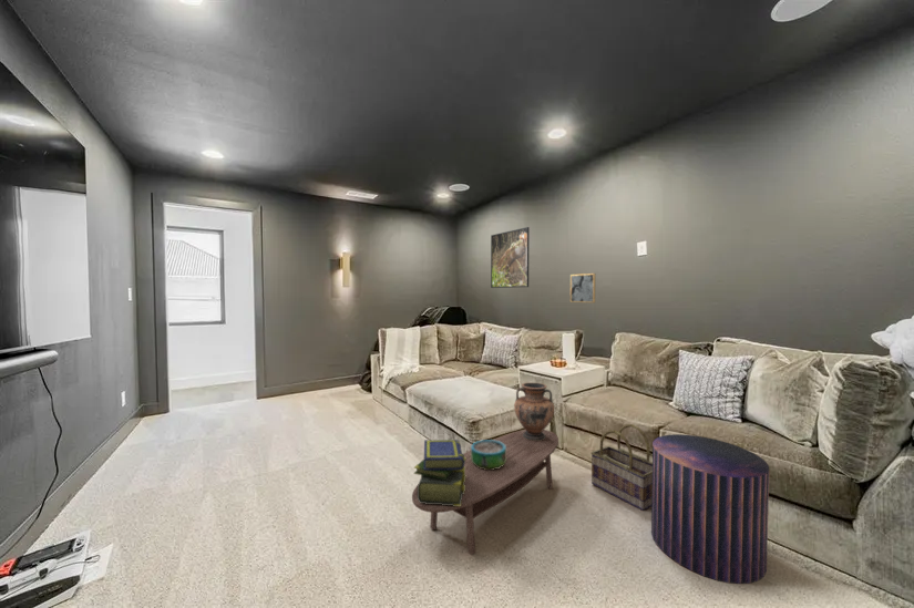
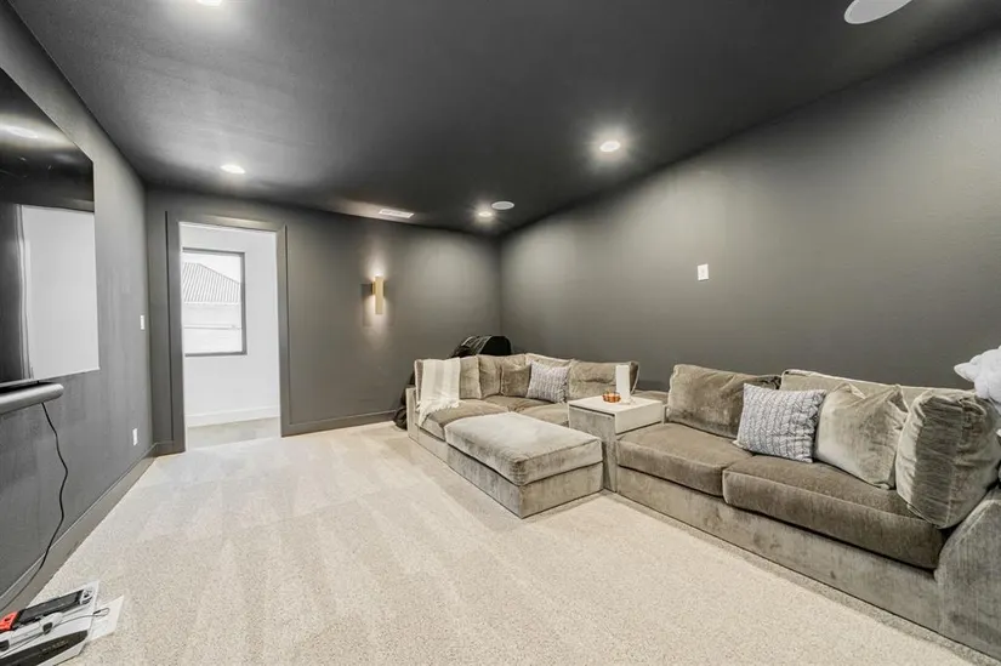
- wall art (582, 288)
- vase (534, 410)
- stool (705, 499)
- basket (625, 460)
- decorative bowl (489, 453)
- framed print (509, 259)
- stack of books (441, 467)
- coffee table (496, 483)
